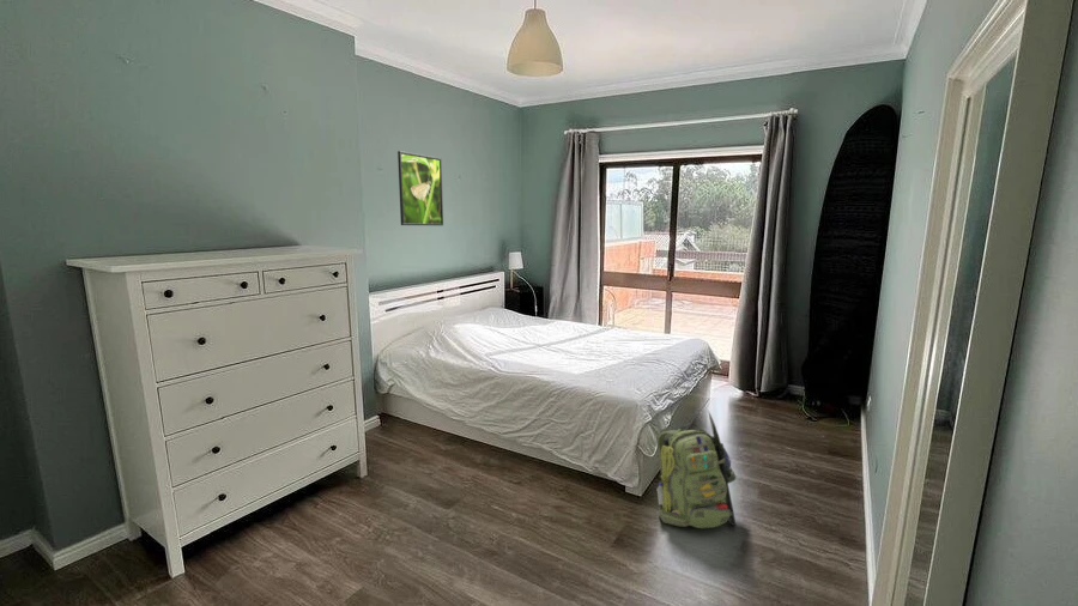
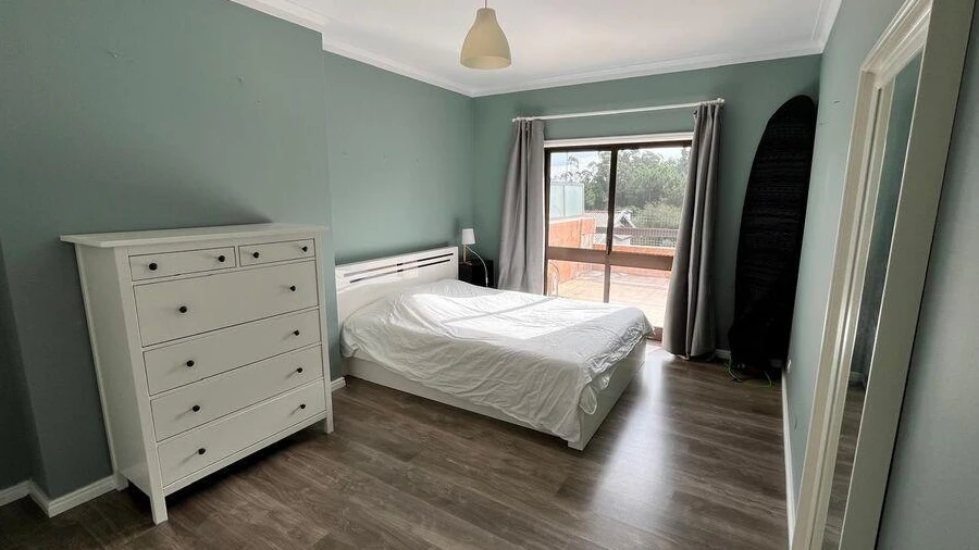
- backpack (695, 459)
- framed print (422, 190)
